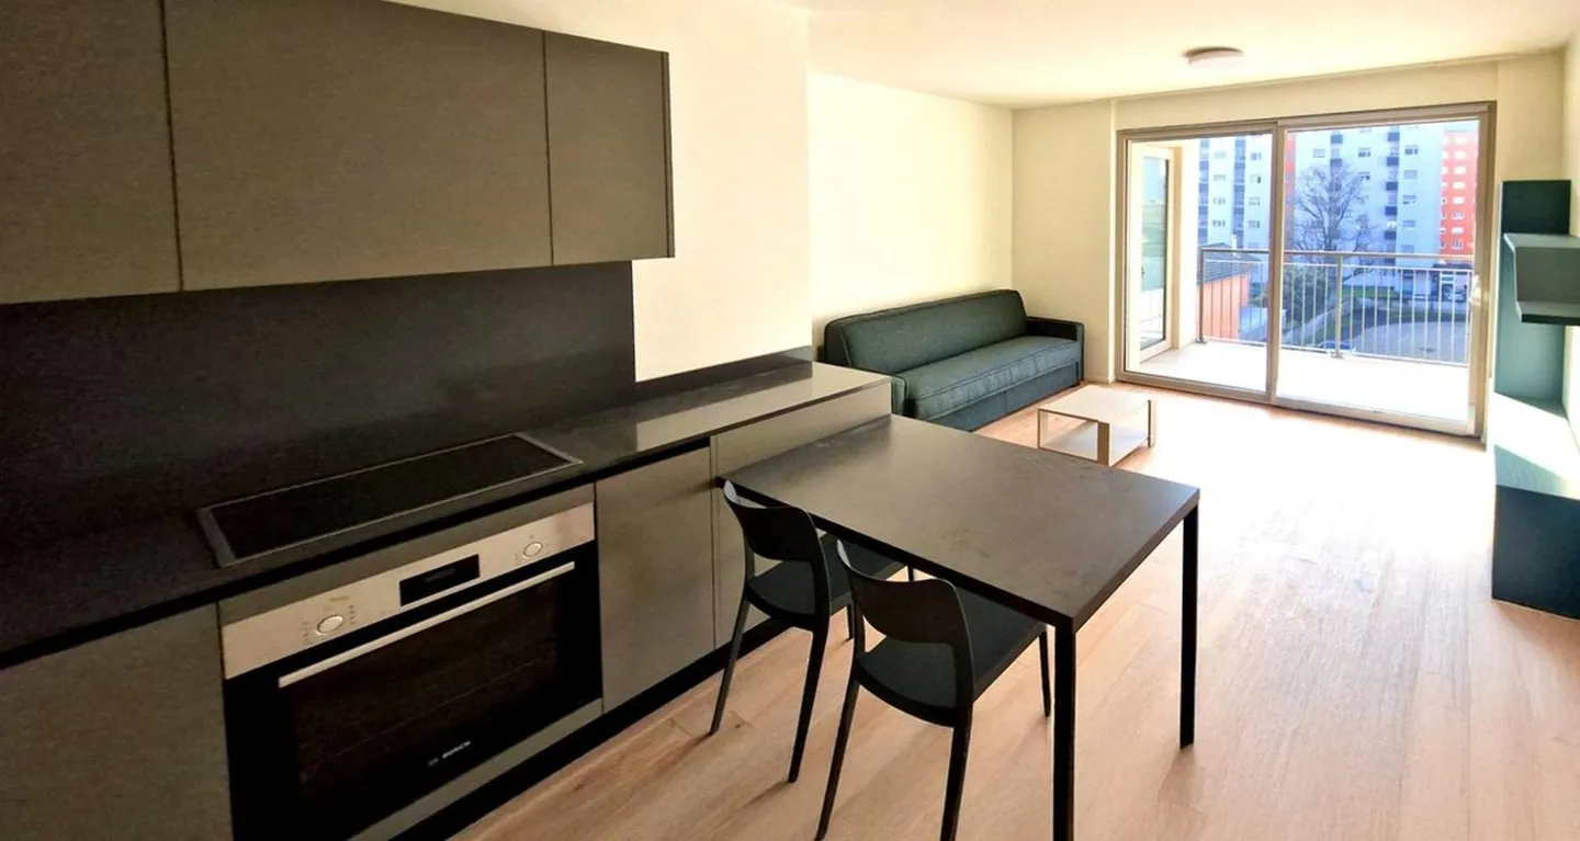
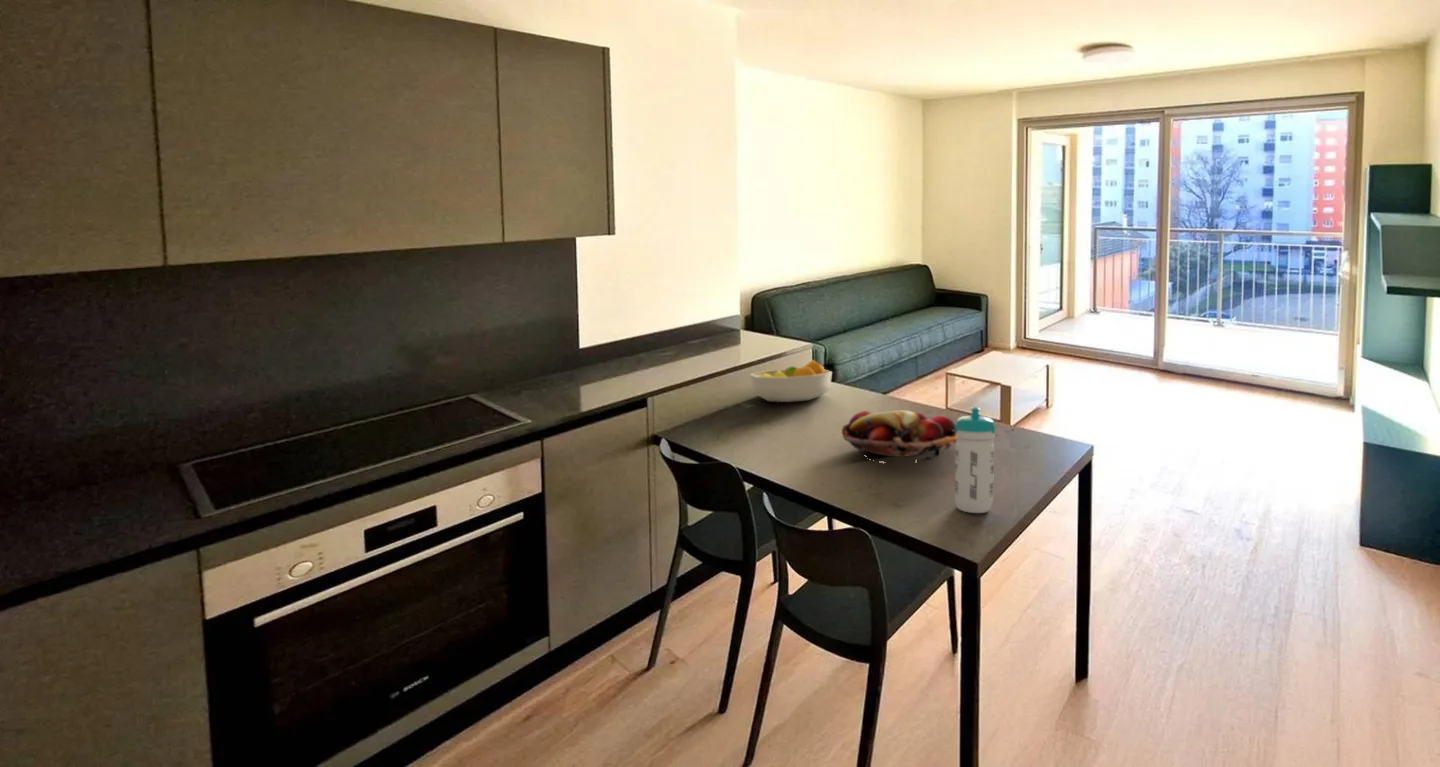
+ fruit bowl (791, 379)
+ water bottle (974, 458)
+ fruit basket (900, 432)
